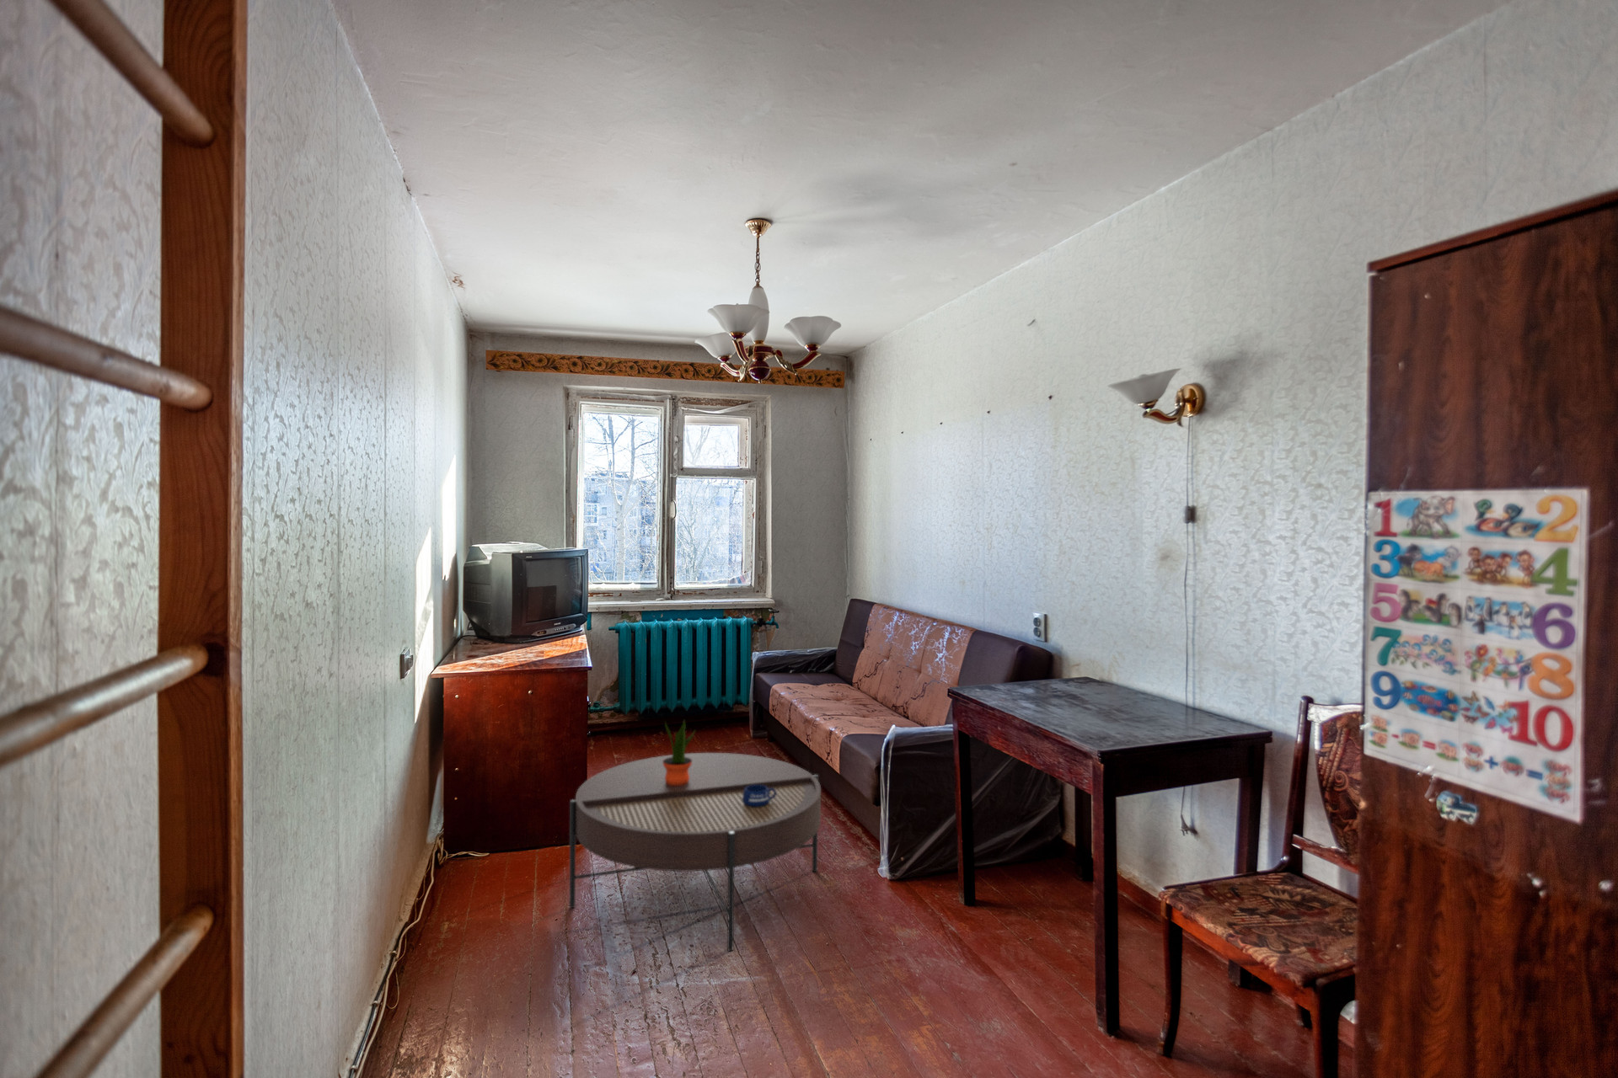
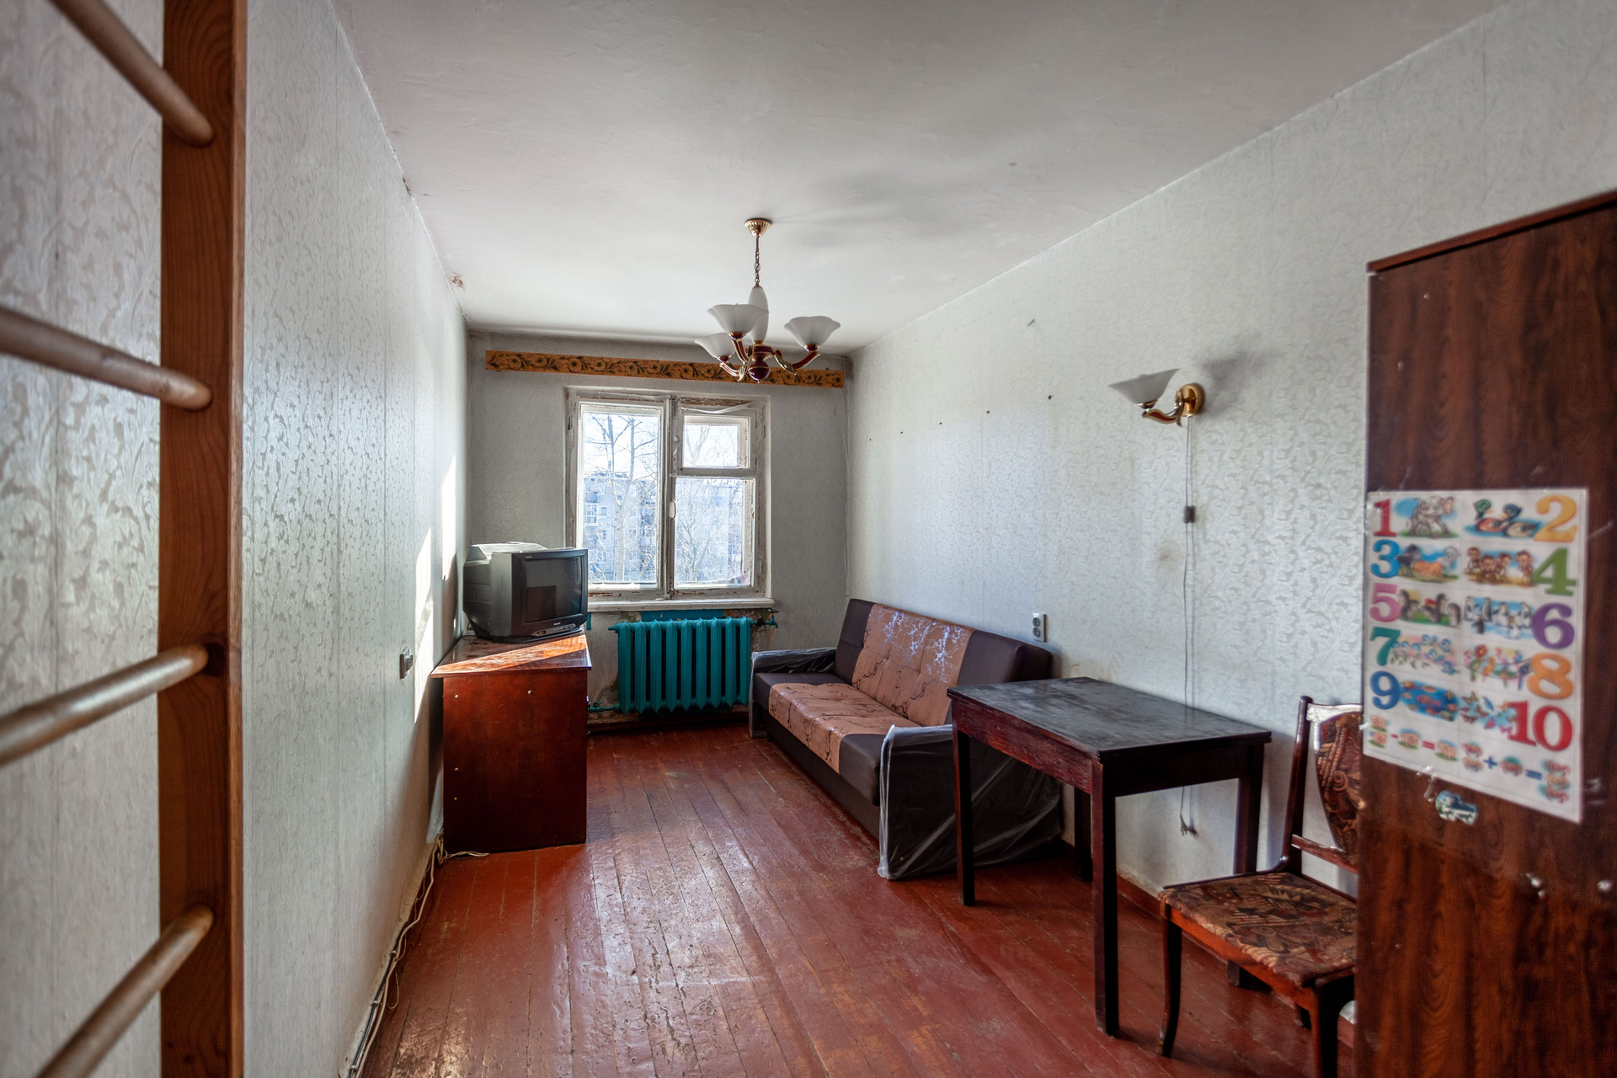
- coffee table (701, 837)
- potted plant (680, 748)
- mug (760, 789)
